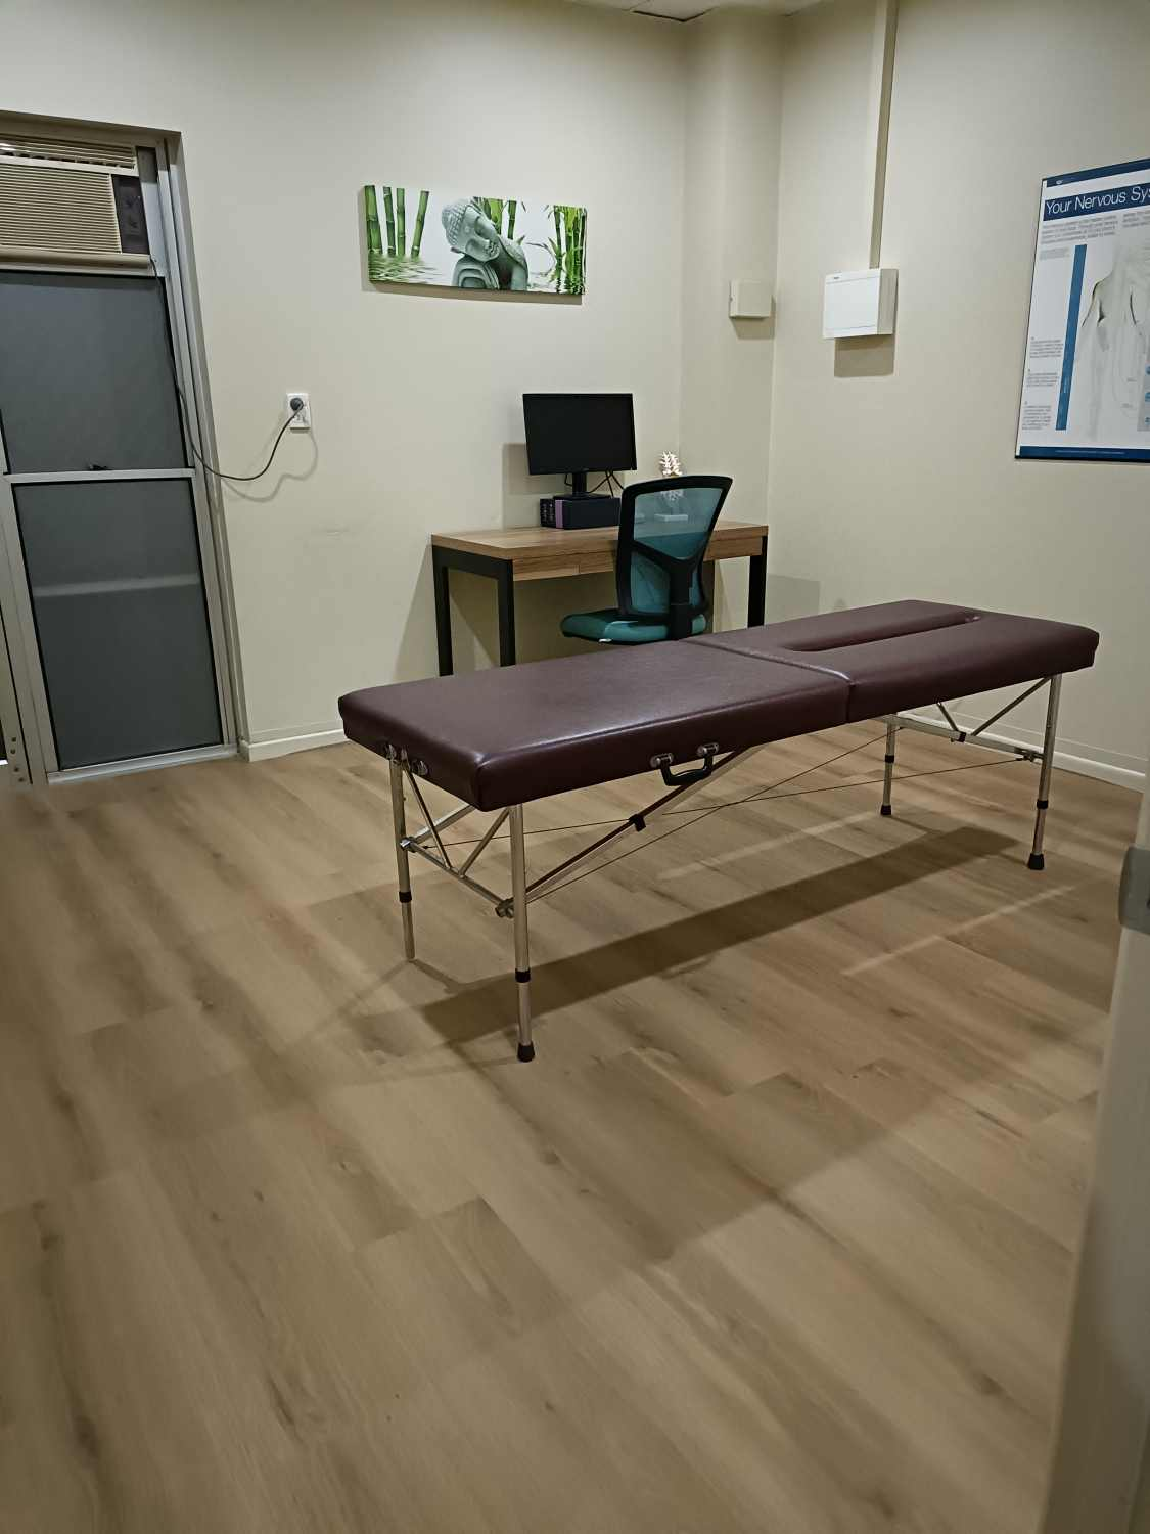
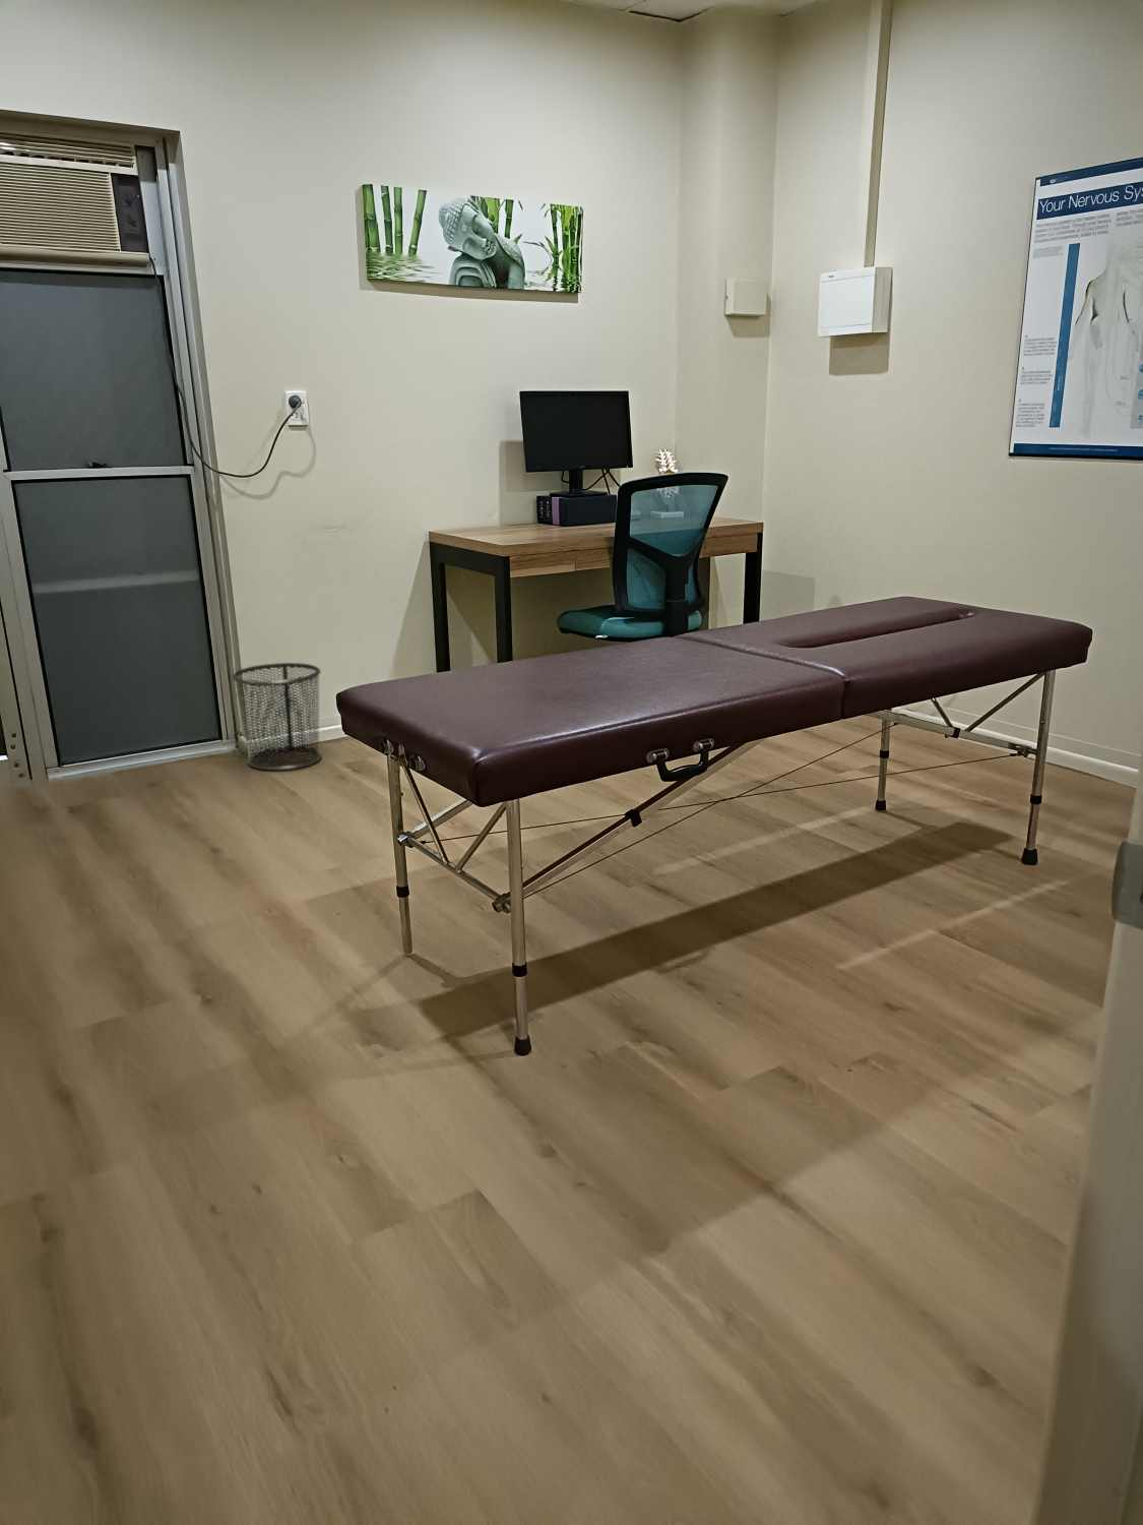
+ waste bin (281, 716)
